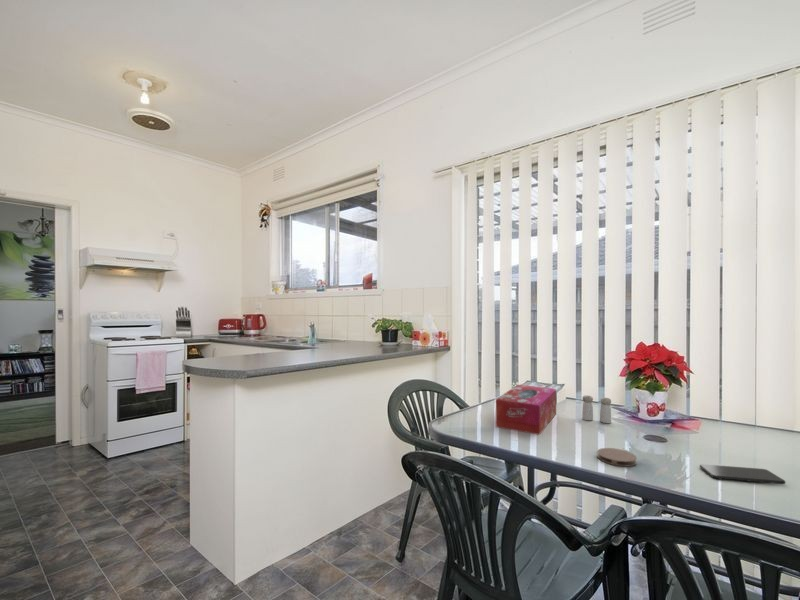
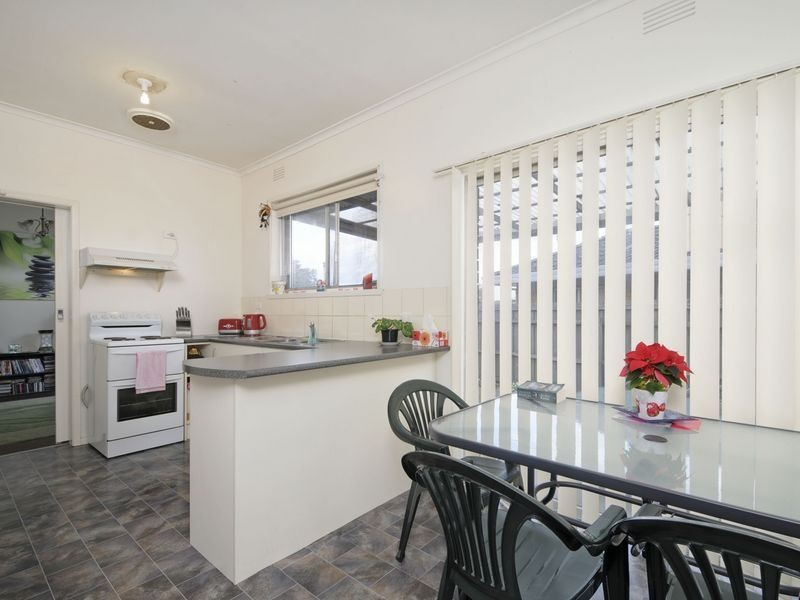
- smartphone (740, 473)
- coaster (616, 456)
- tissue box (527, 406)
- salt and pepper shaker (600, 408)
